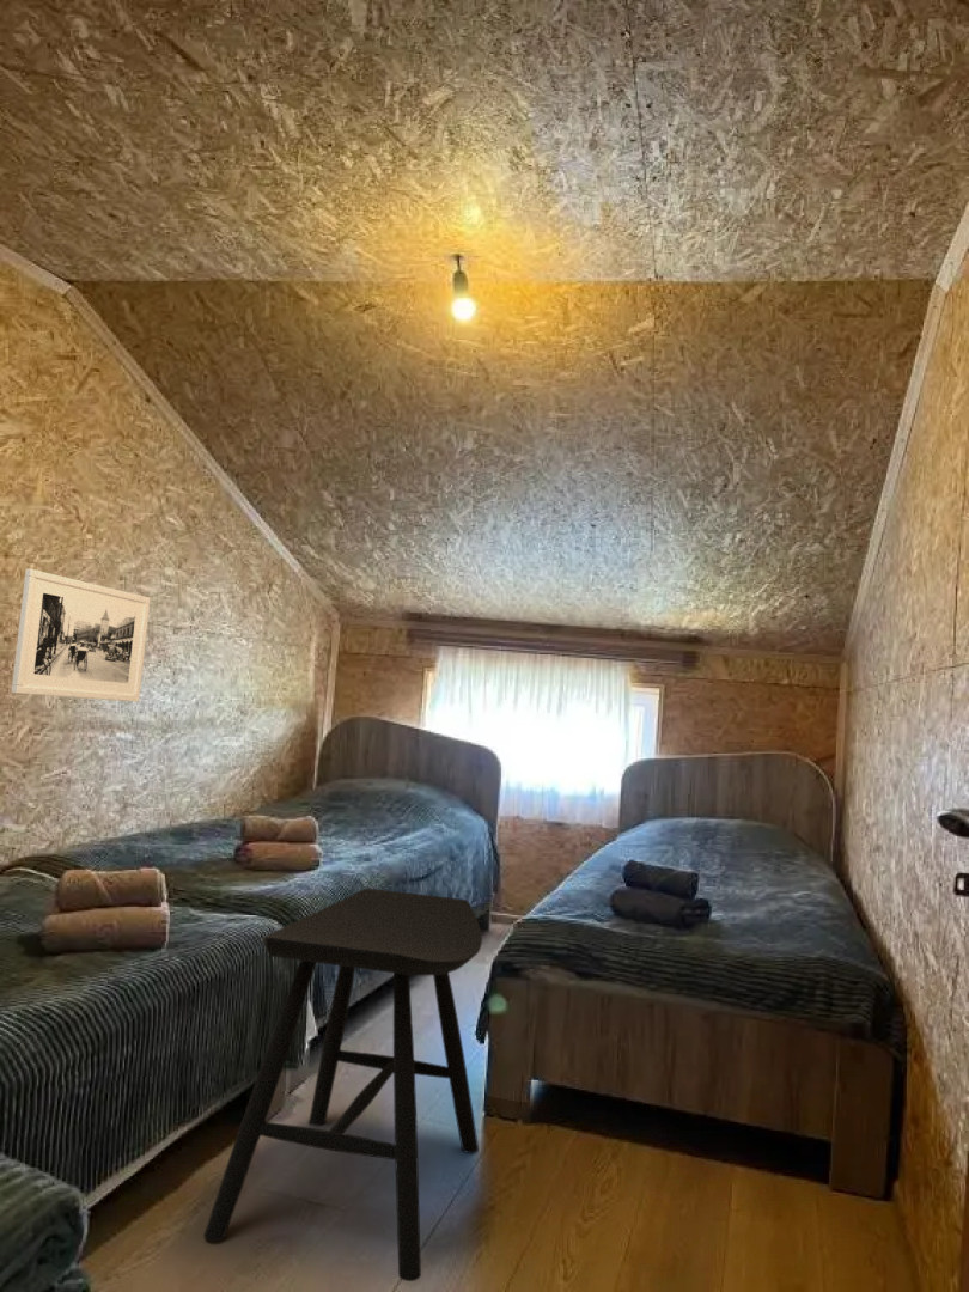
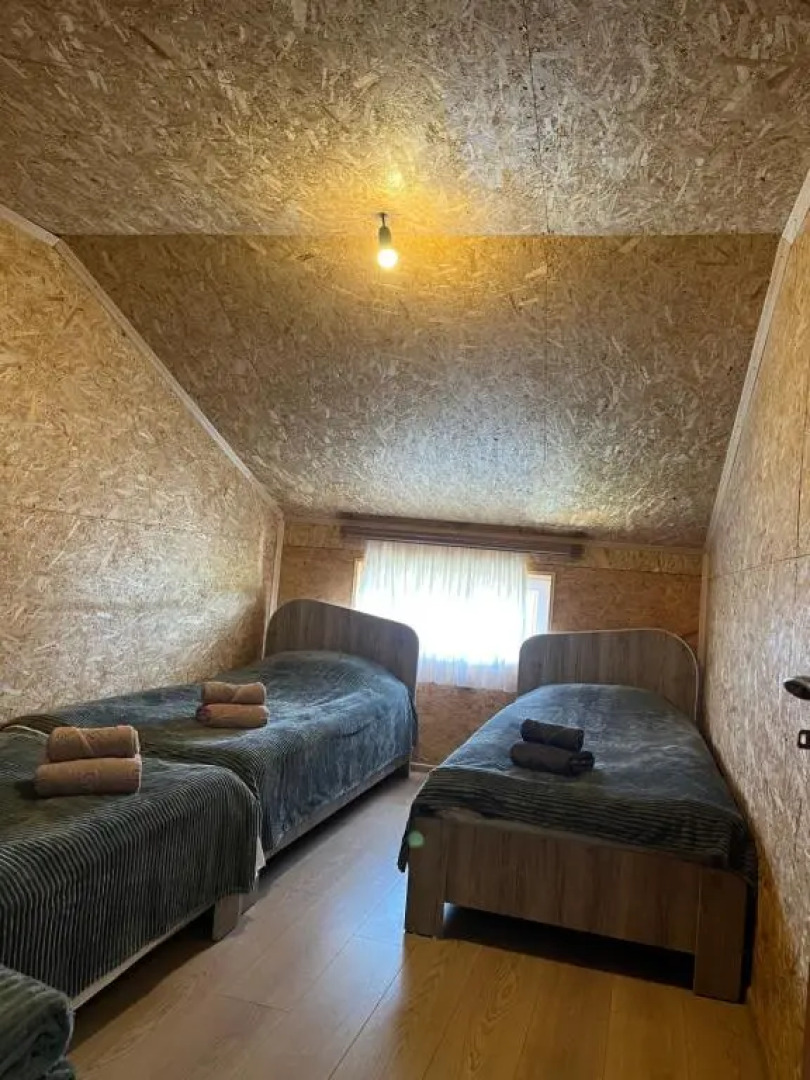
- stool (367, 1053)
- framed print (86, 640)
